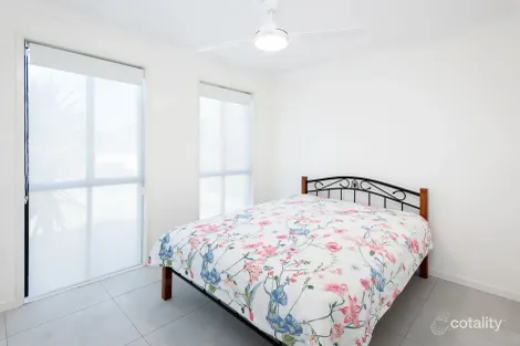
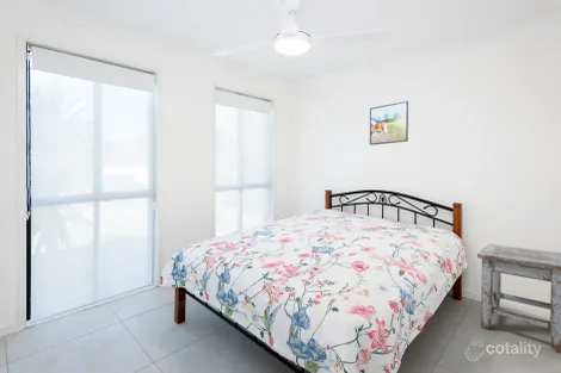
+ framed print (388, 124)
+ stool (522, 297)
